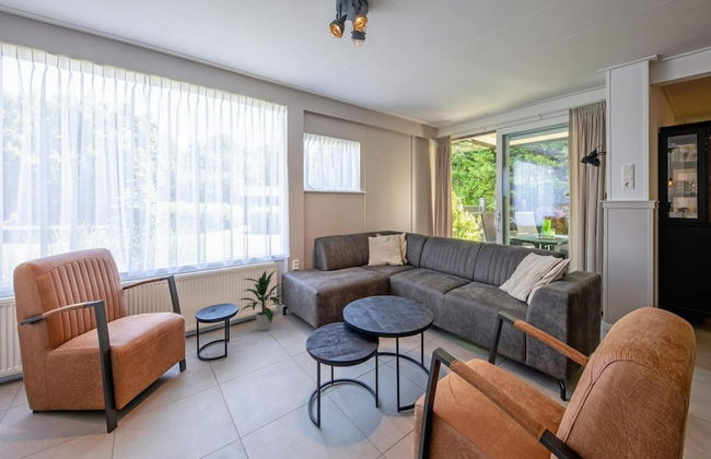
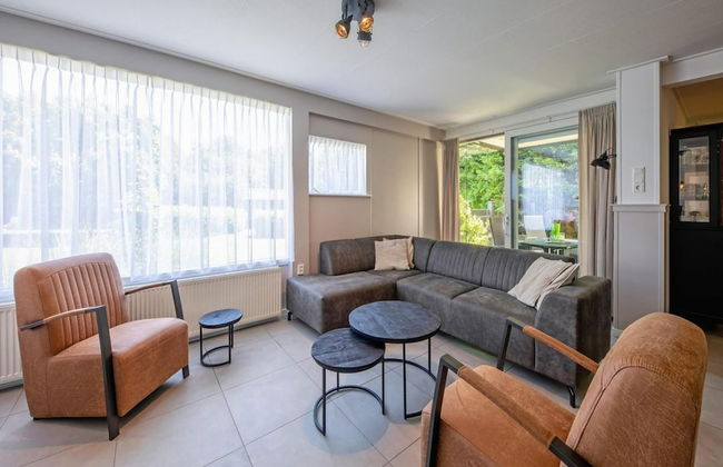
- indoor plant (263, 299)
